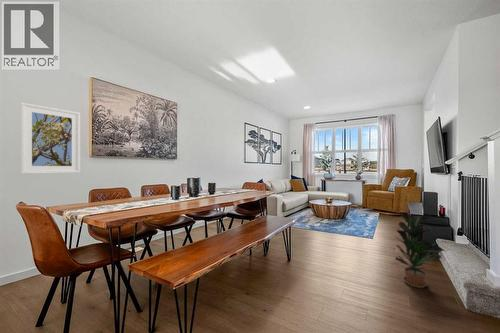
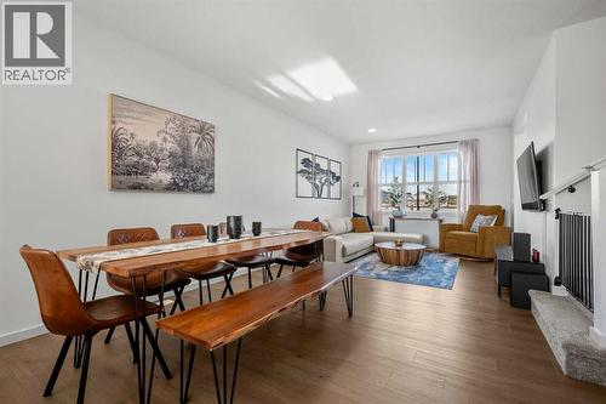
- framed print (52, 140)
- potted plant (419, 249)
